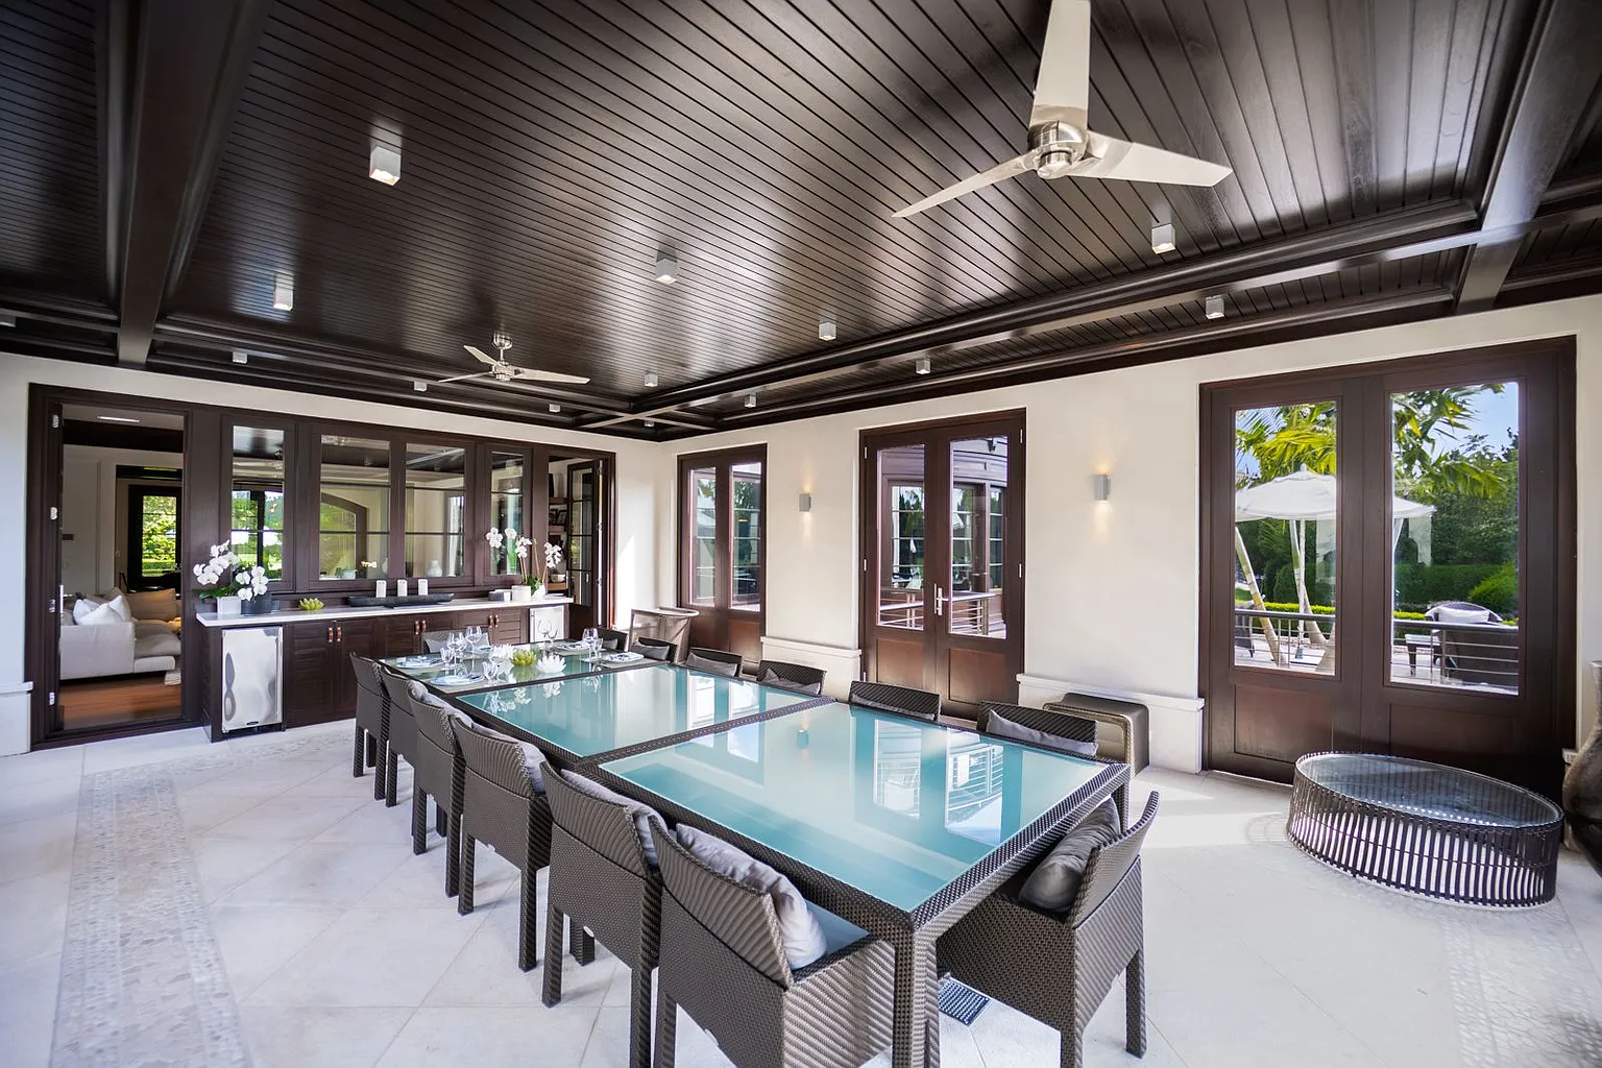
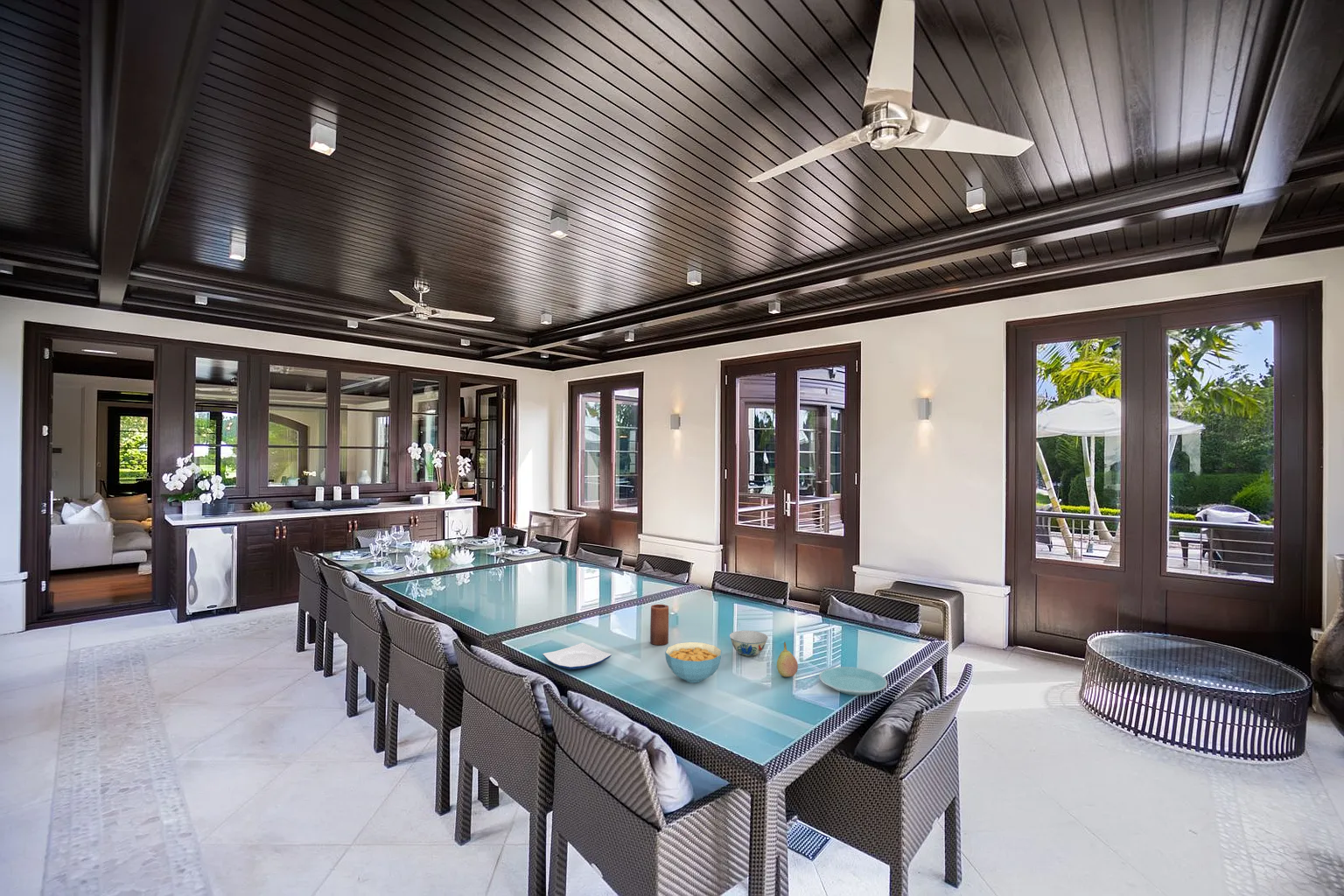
+ plate (852, 682)
+ chinaware (748, 644)
+ fruit (787, 659)
+ cereal bowl (693, 665)
+ plate (577, 657)
+ candle (659, 624)
